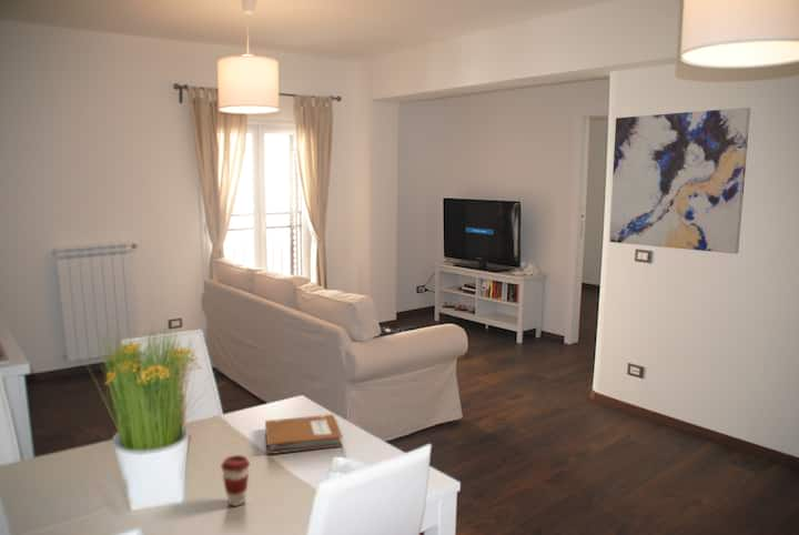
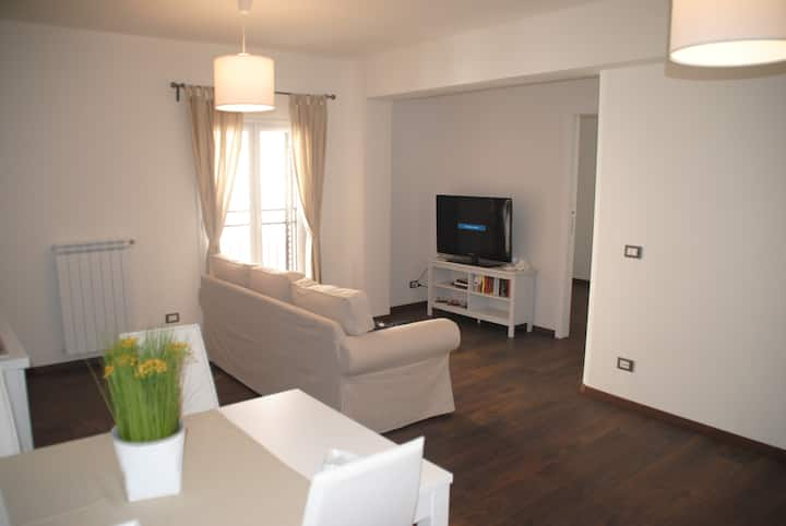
- coffee cup (235, 481)
- notebook (304, 432)
- wall art (672, 181)
